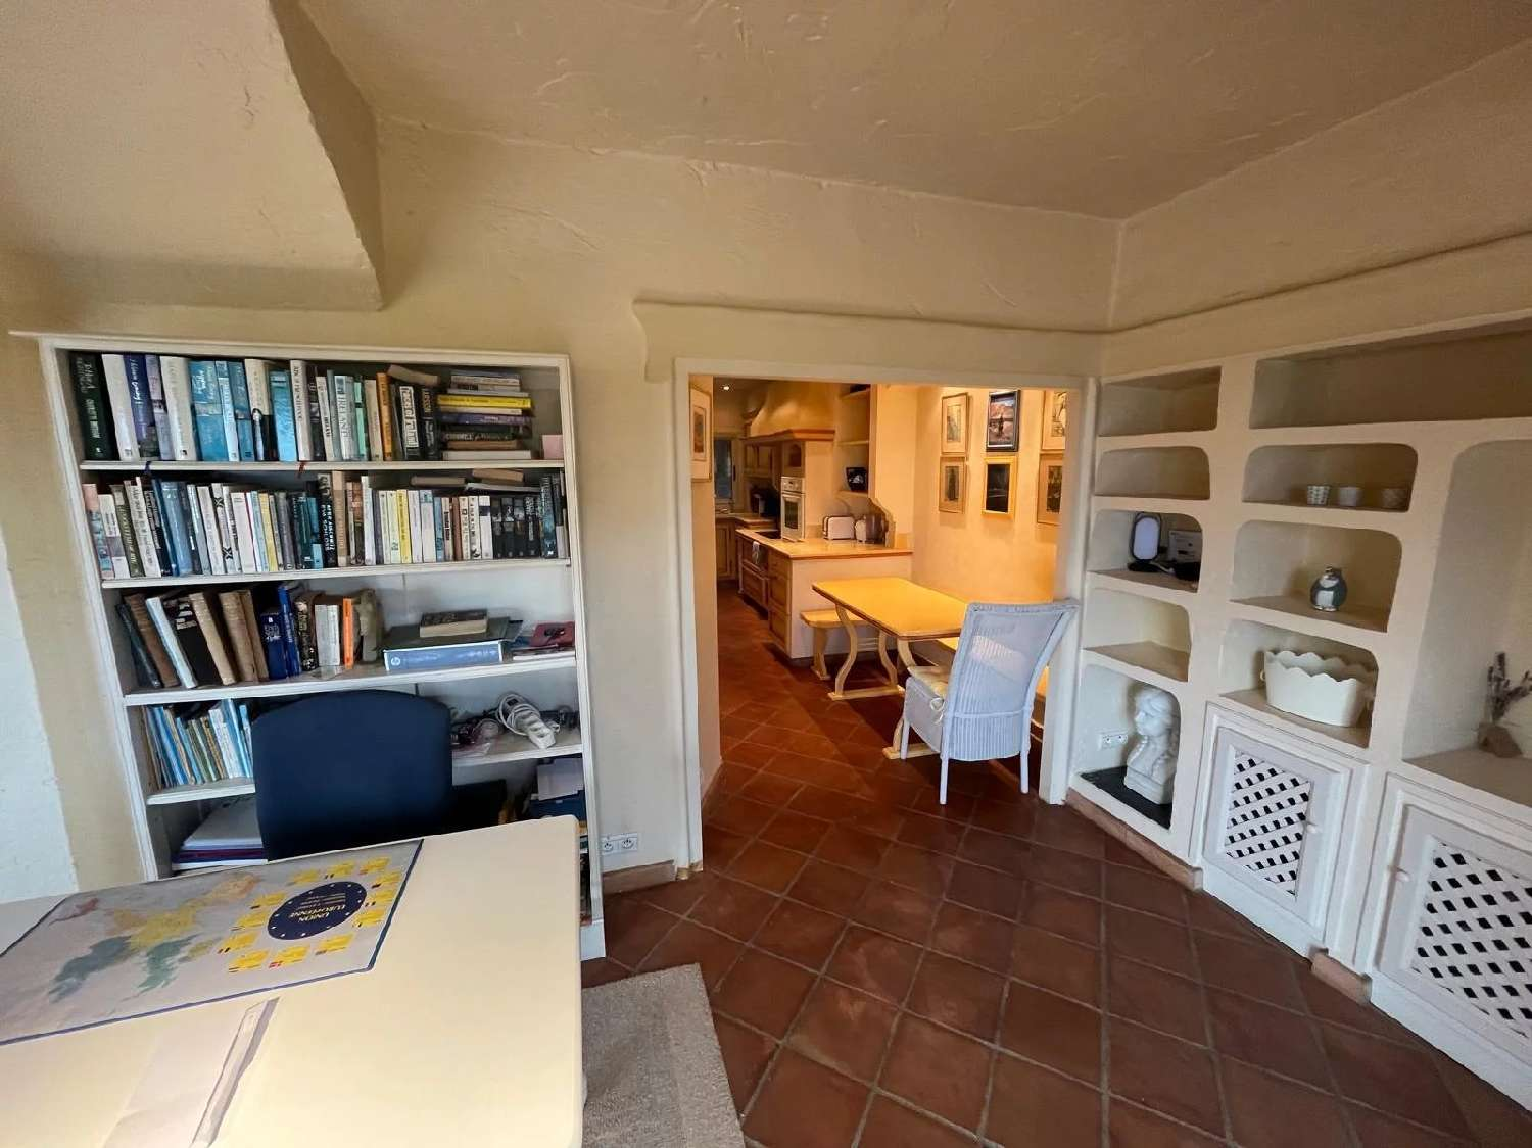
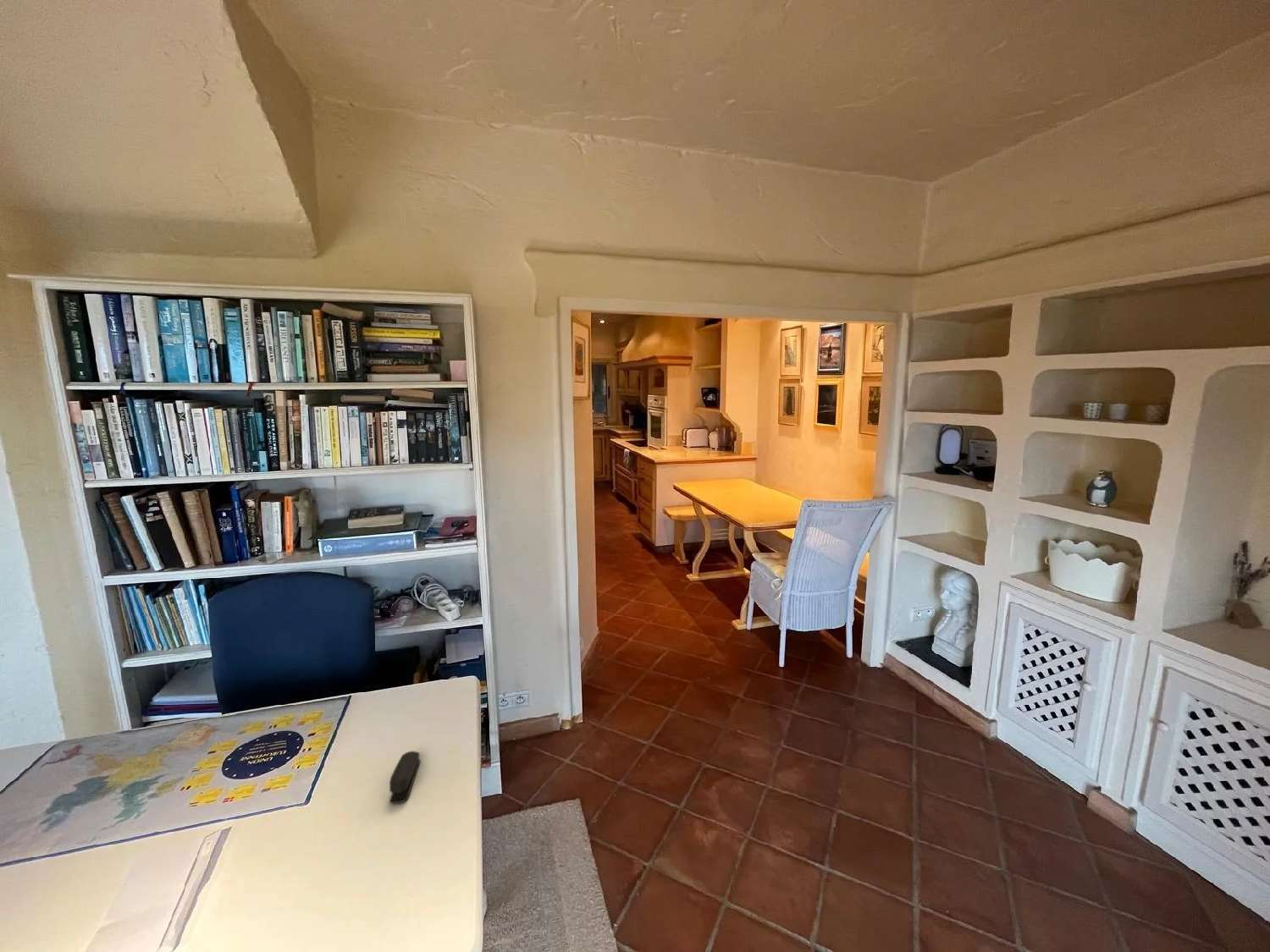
+ stapler (405, 770)
